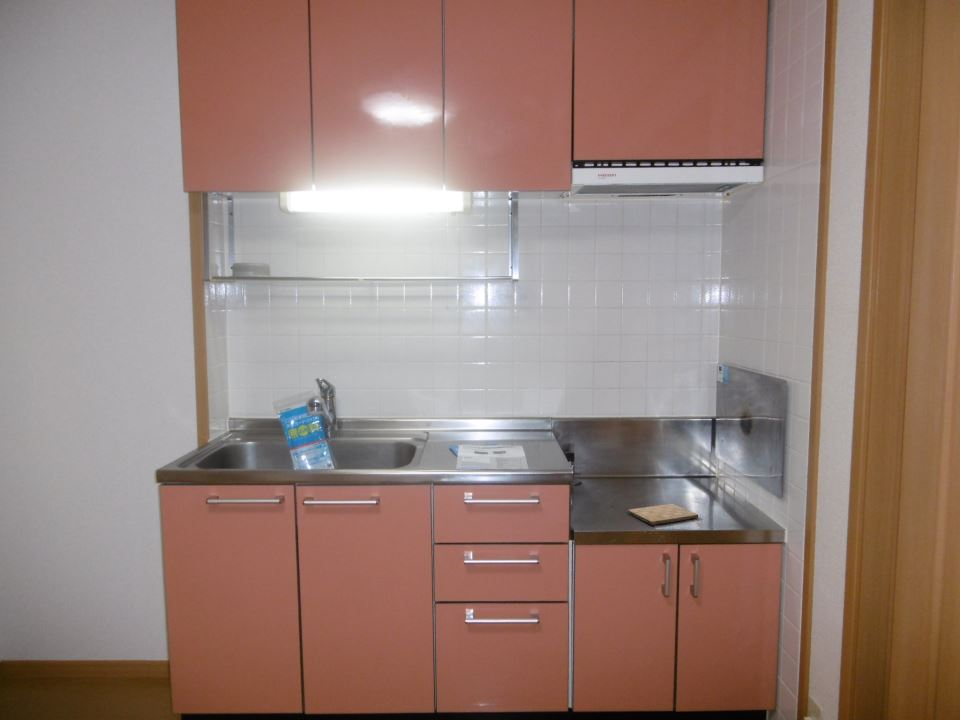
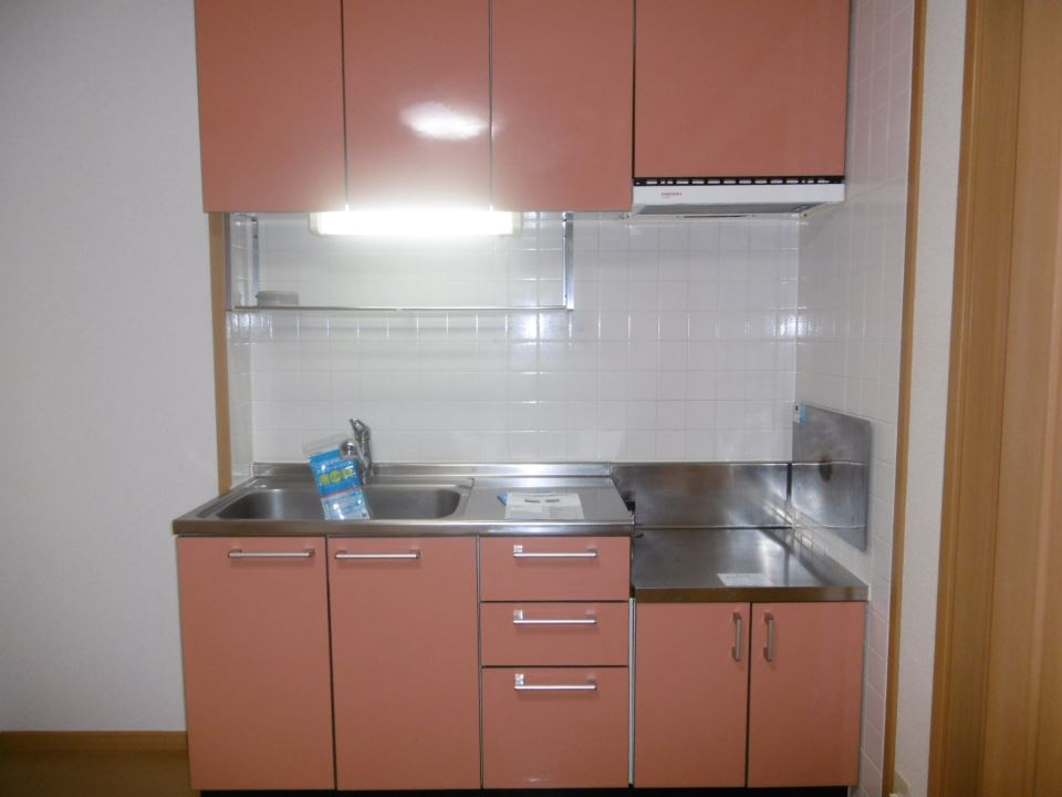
- cutting board (662, 513)
